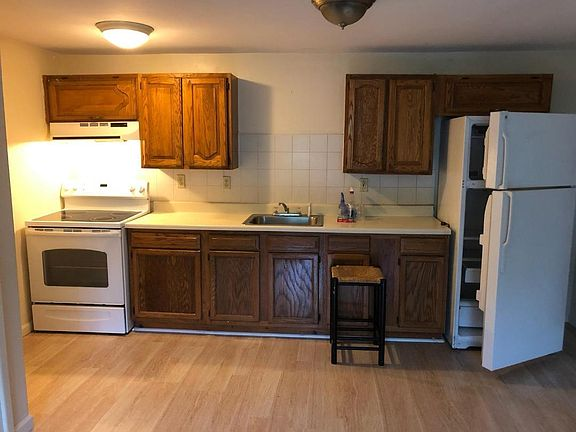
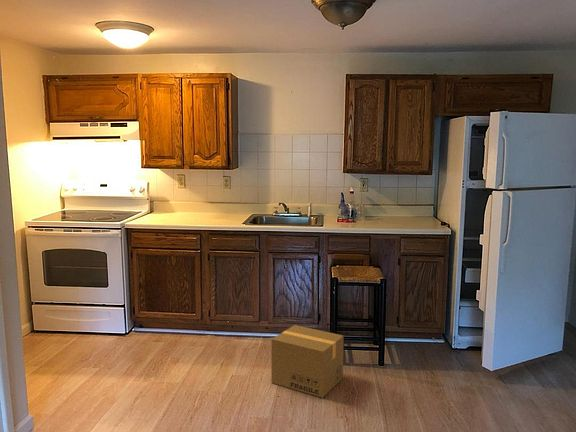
+ cardboard box (307, 359)
